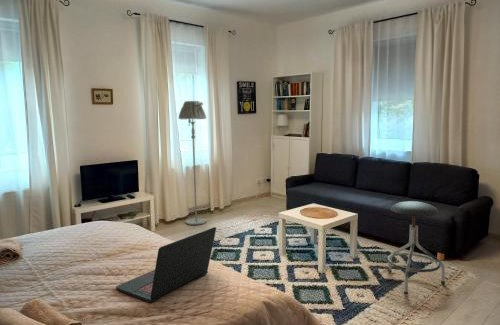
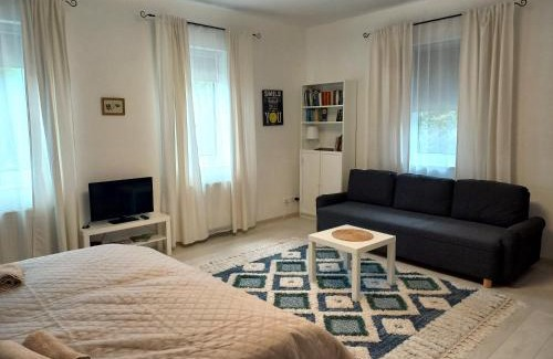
- floor lamp (194, 162)
- stool (410, 241)
- laptop (167, 257)
